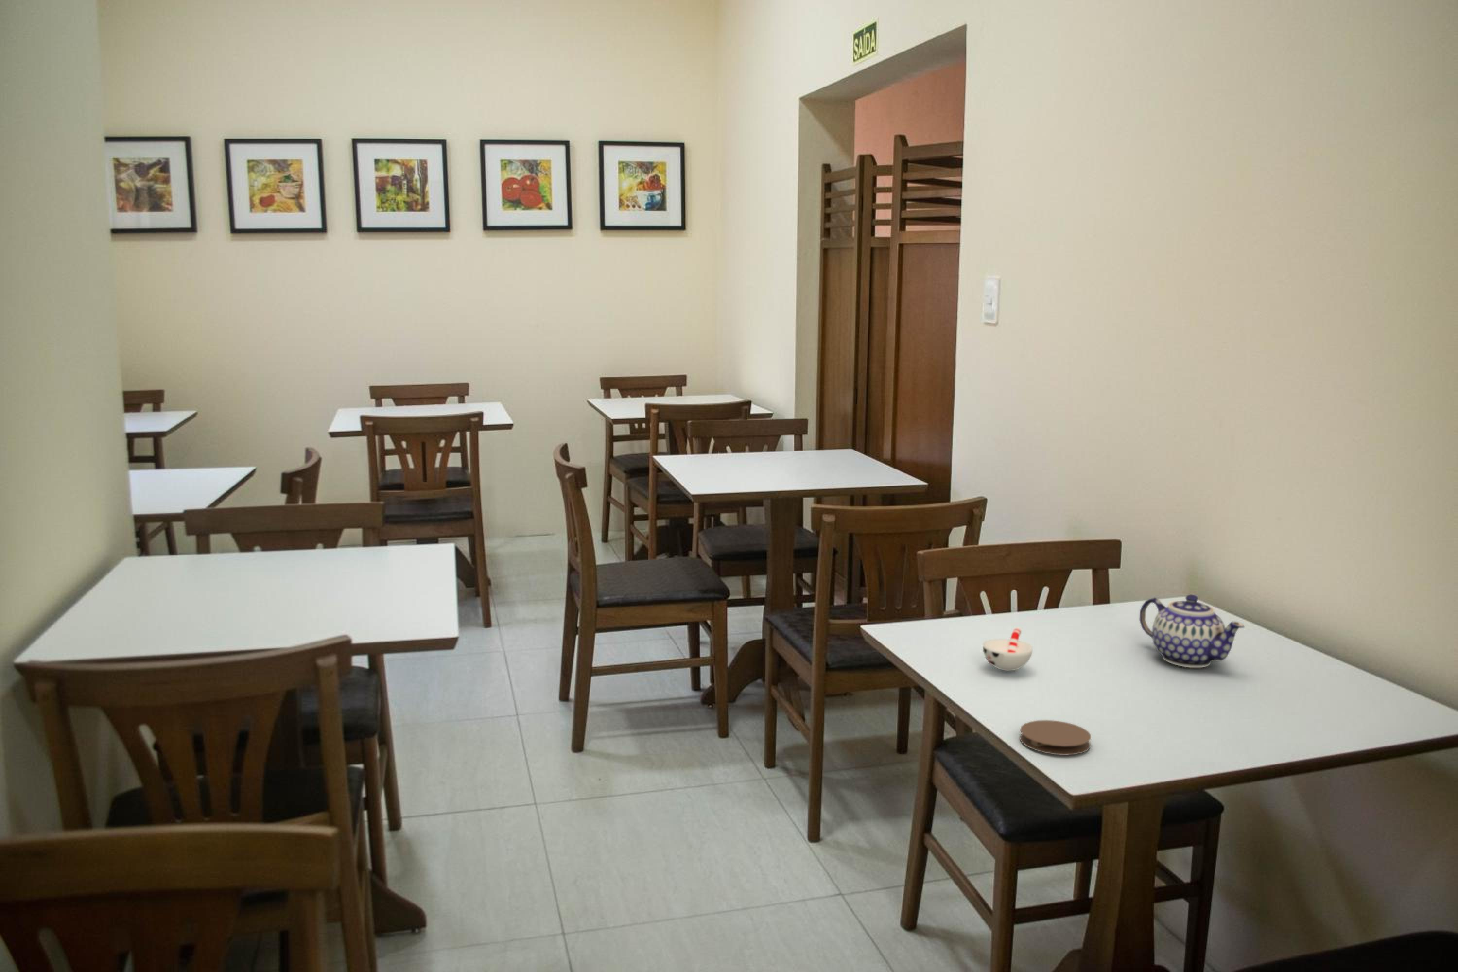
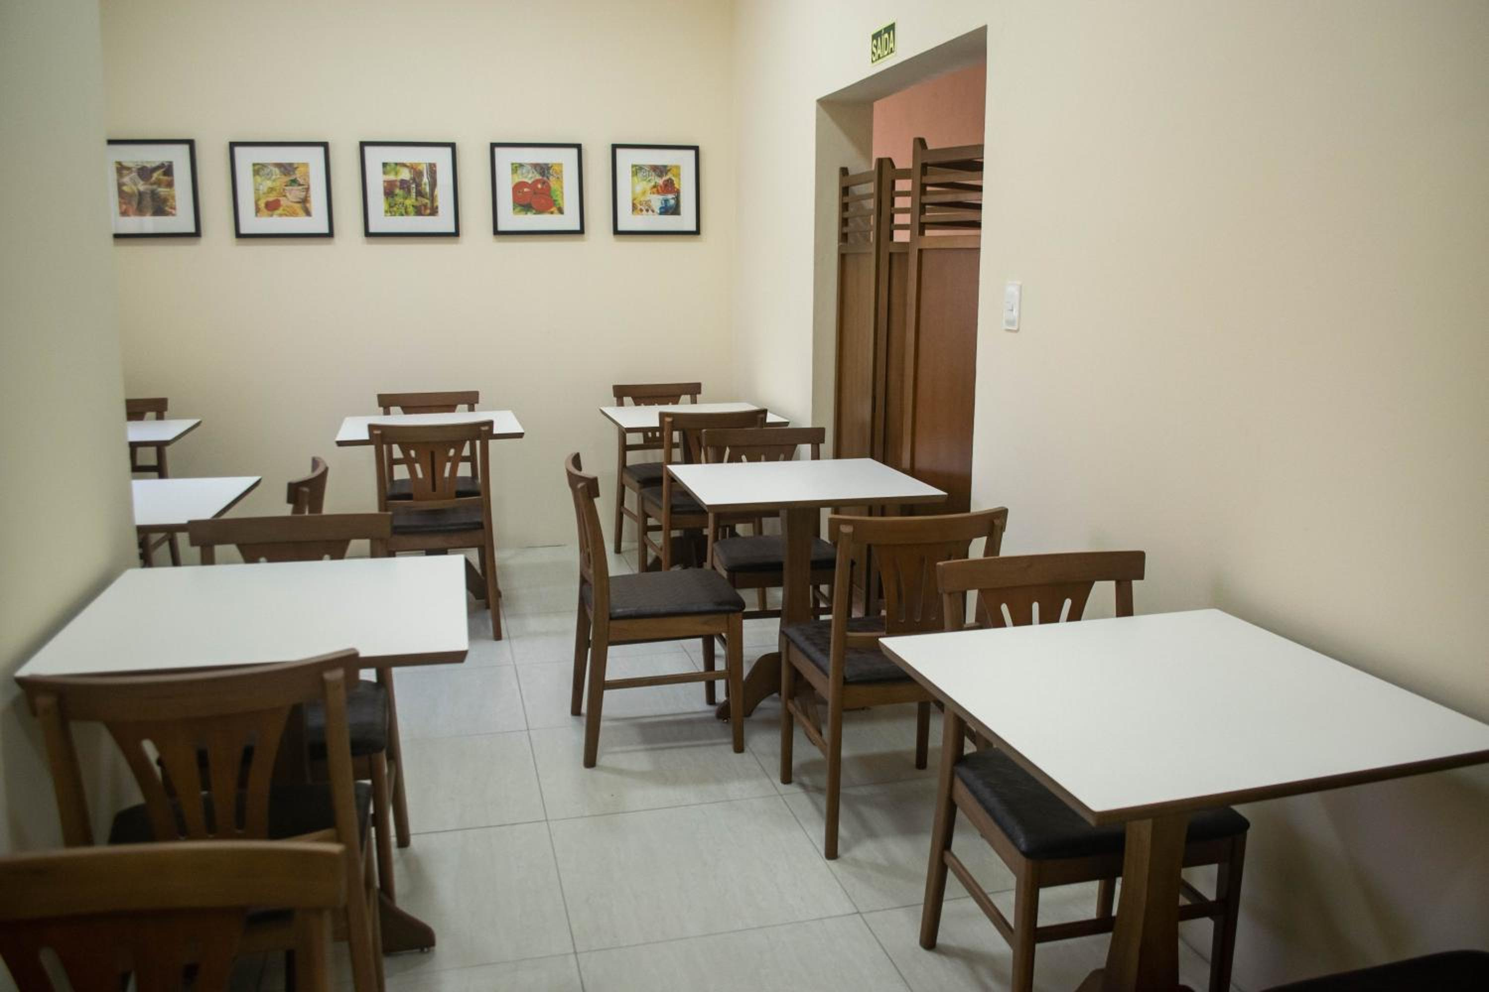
- teapot (1189, 628)
- cup (1009, 652)
- coaster (1056, 737)
